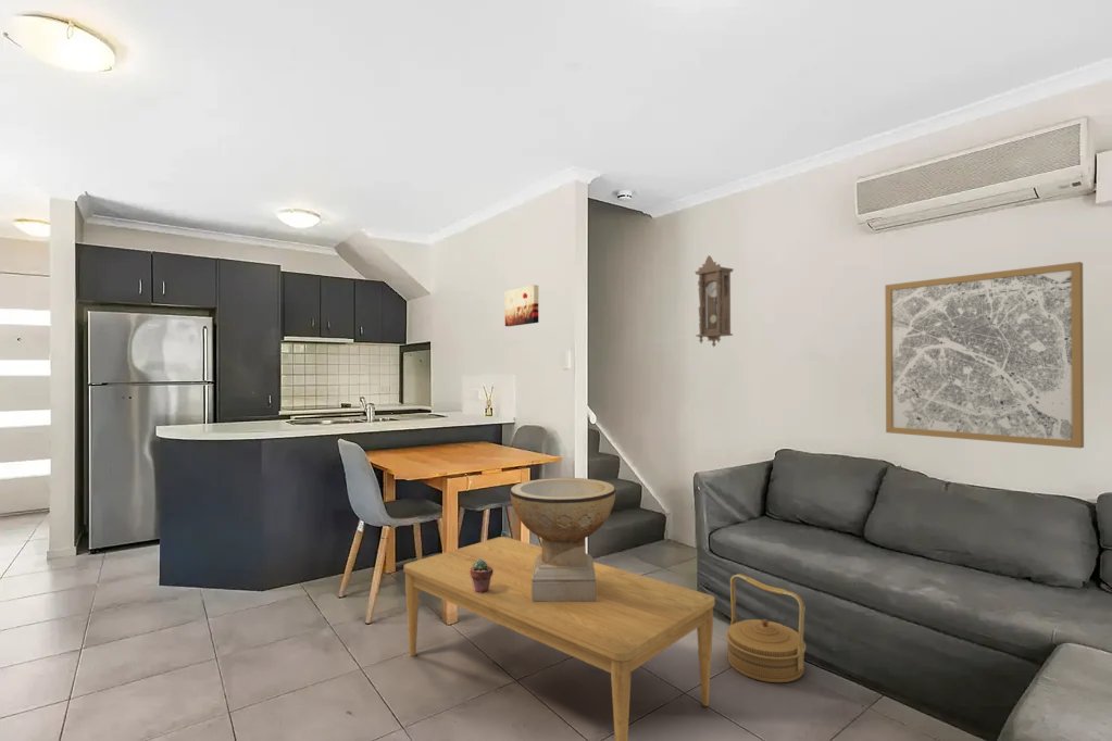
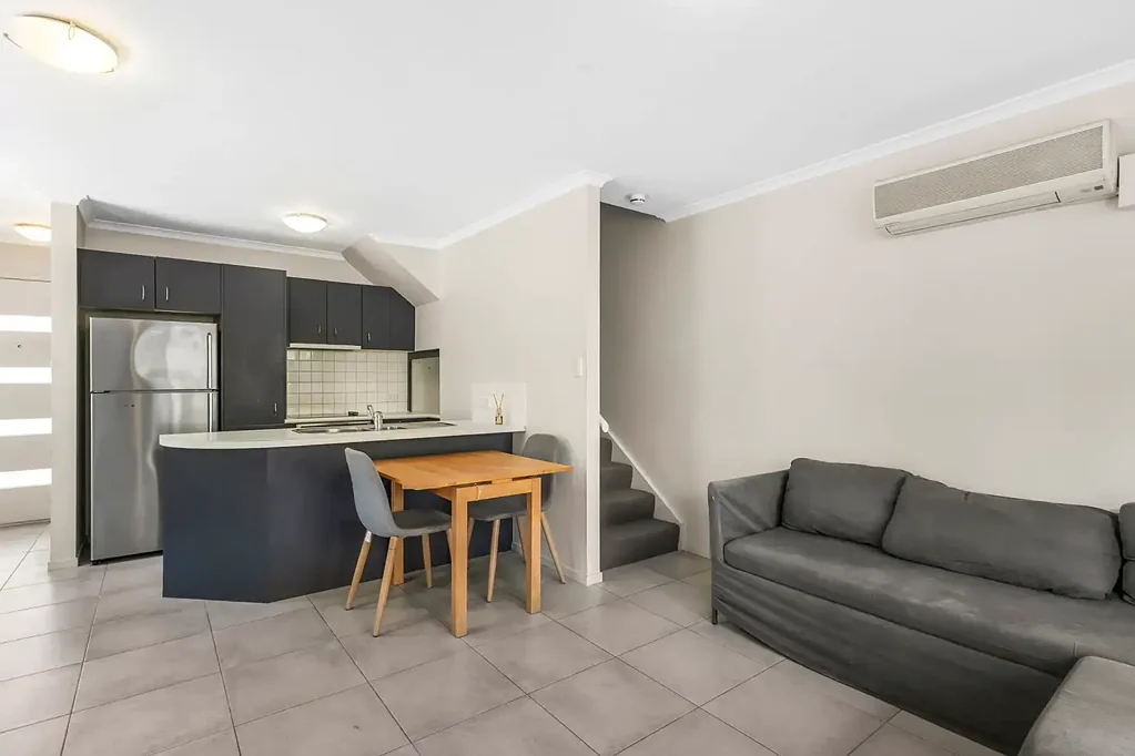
- wall art (521, 306)
- potted succulent (480, 574)
- basket (764, 624)
- decorative bowl (563, 538)
- coffee table (547, 628)
- wall art (973, 356)
- pendulum clock (713, 301)
